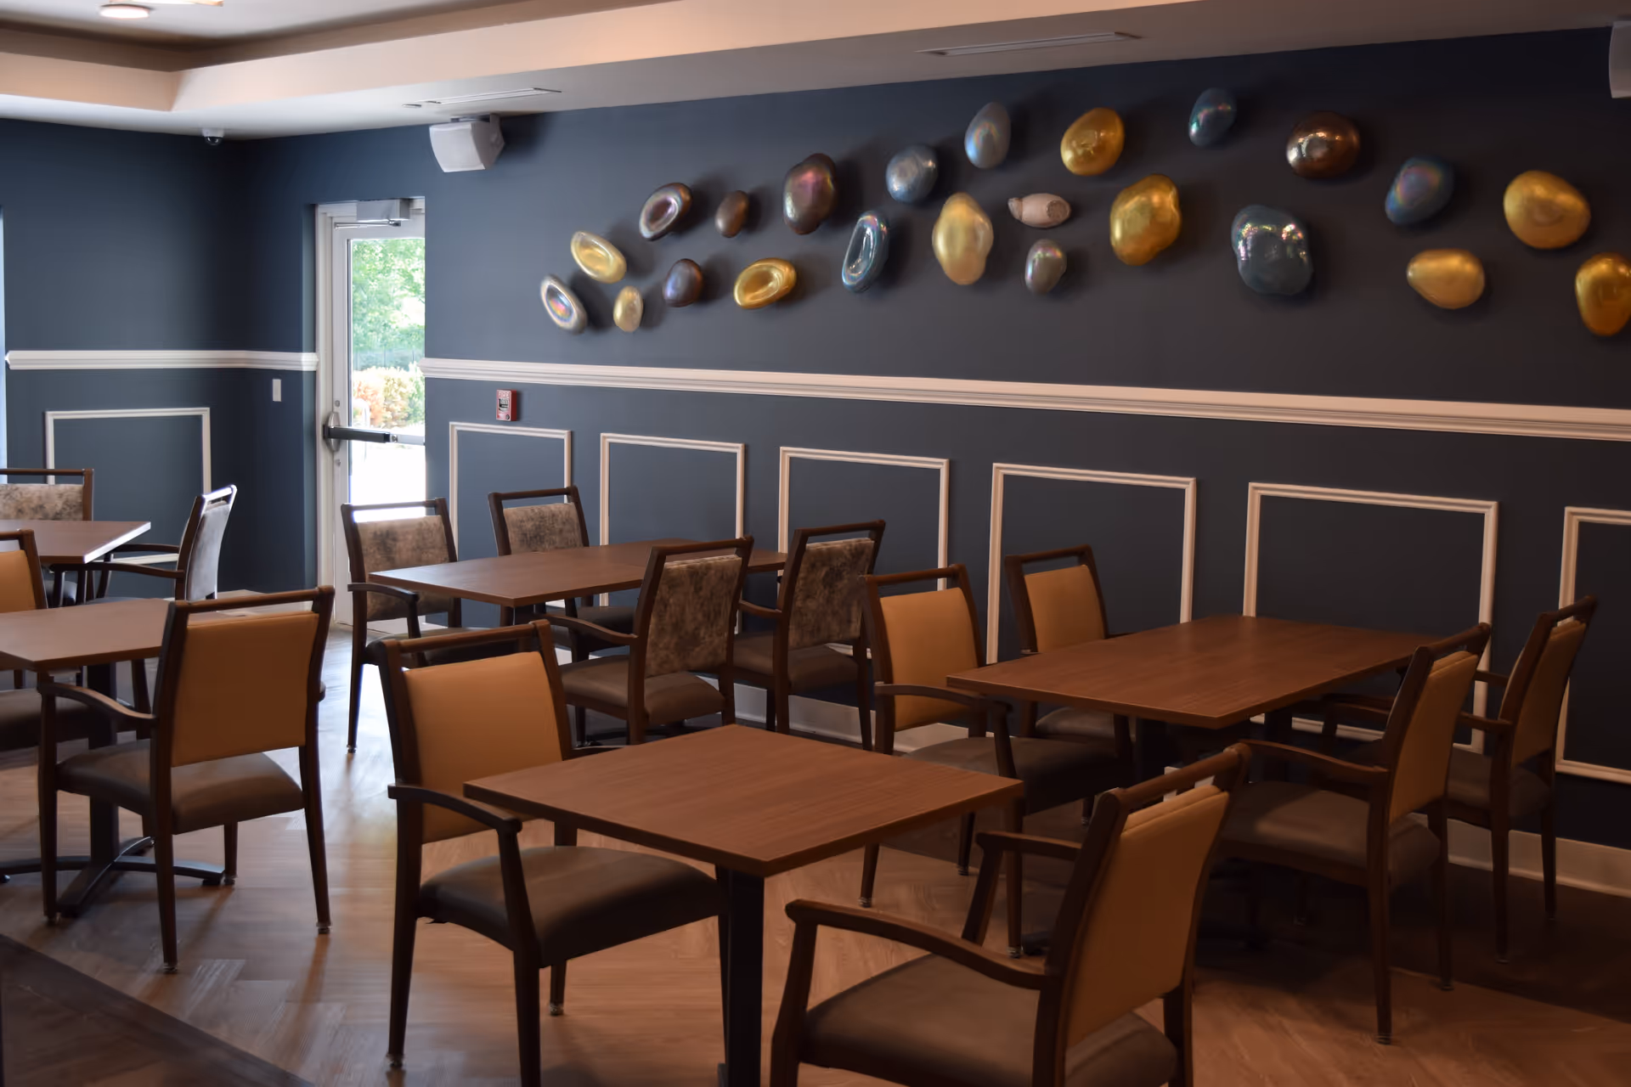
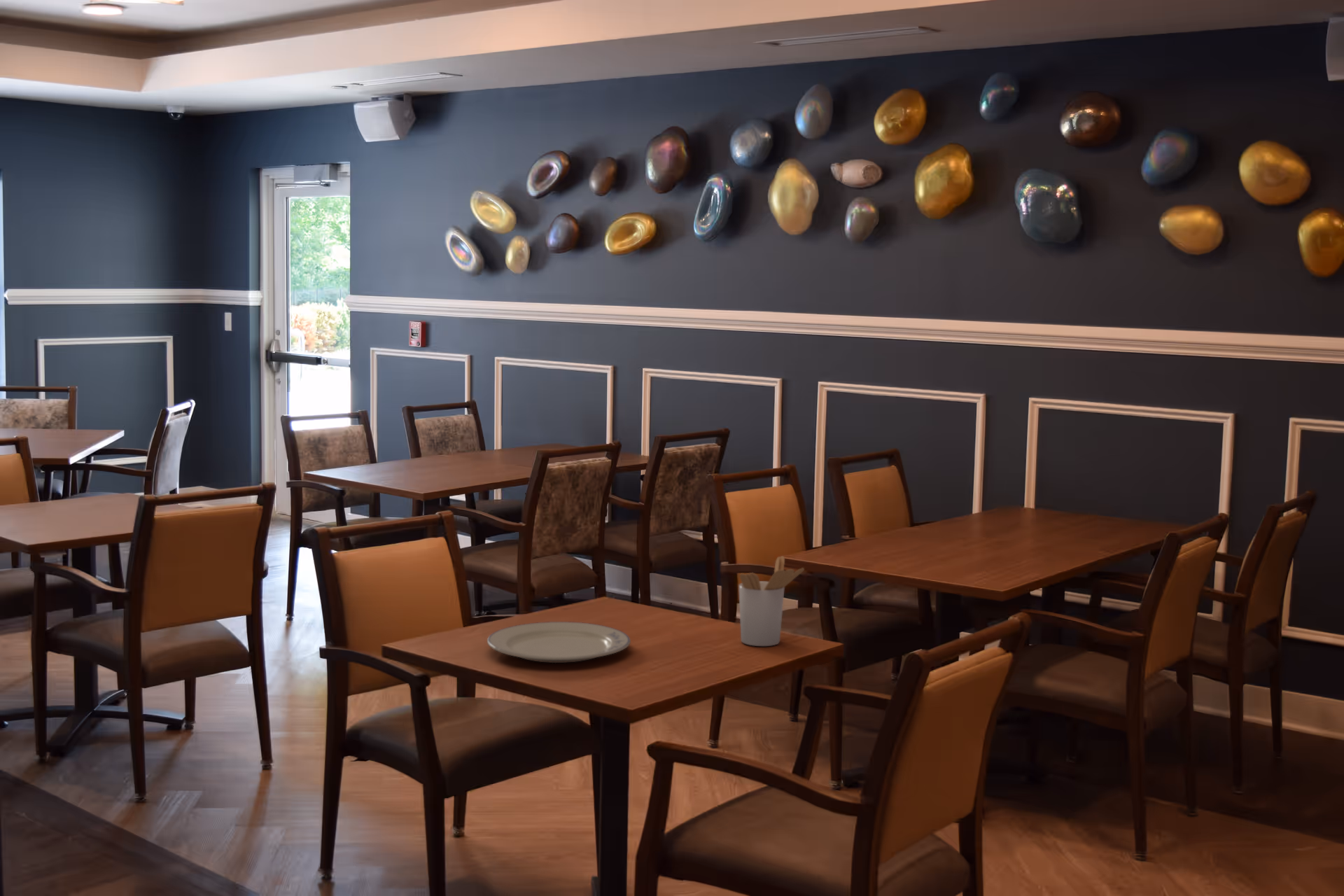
+ chinaware (559, 644)
+ utensil holder (769, 602)
